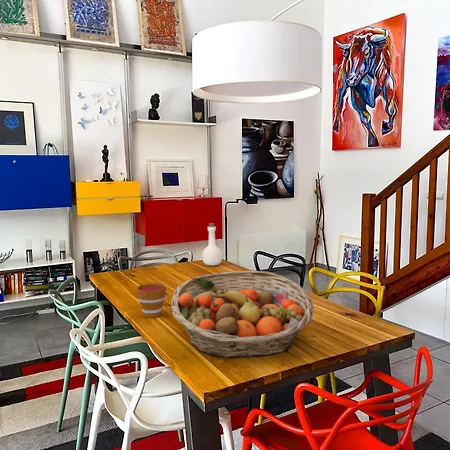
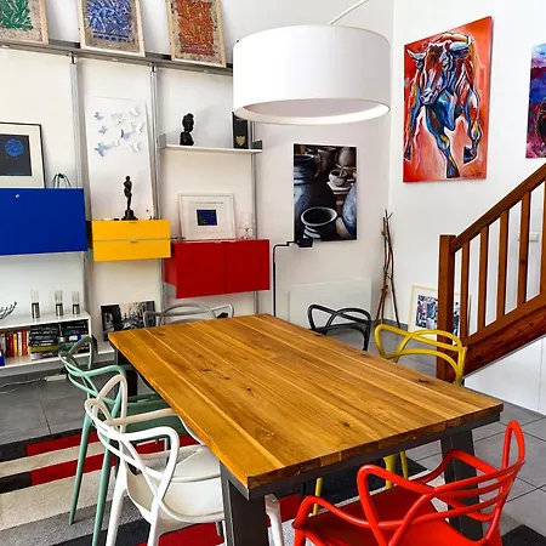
- fruit basket (242, 311)
- bottle (212, 244)
- cup (149, 300)
